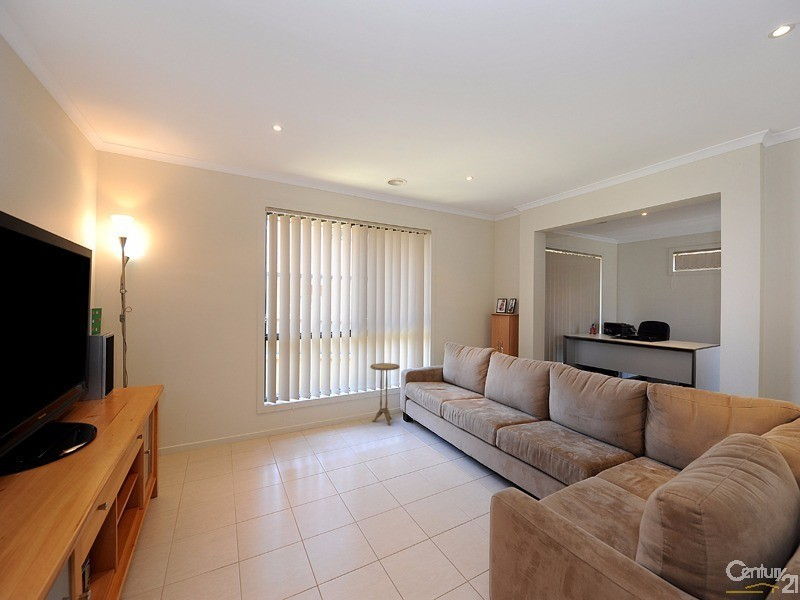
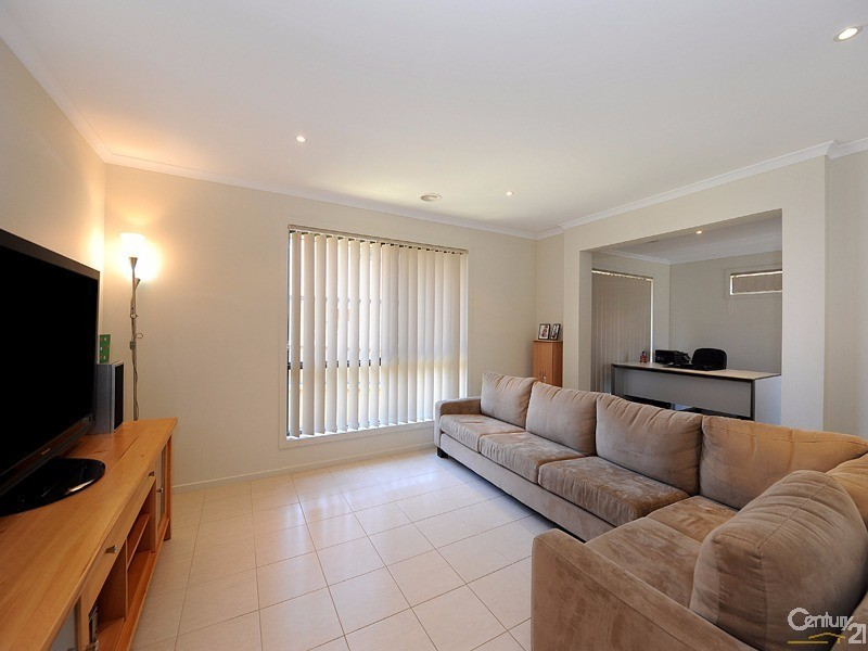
- side table (386, 393)
